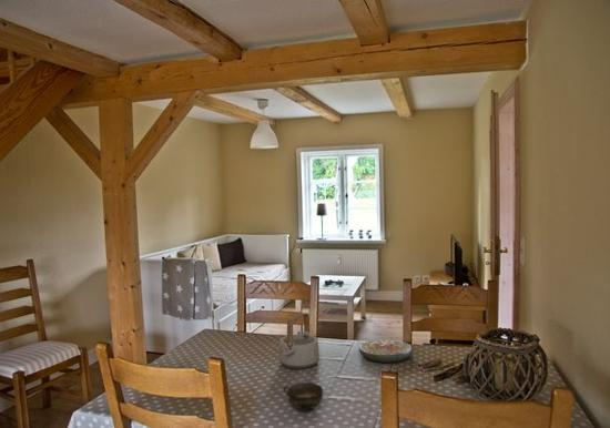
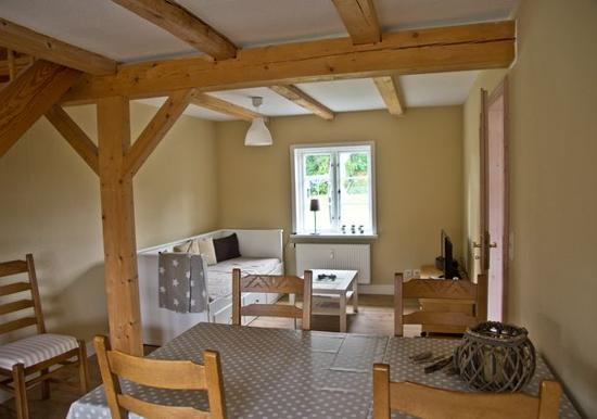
- cup (302, 397)
- soup (385, 348)
- teapot (296, 340)
